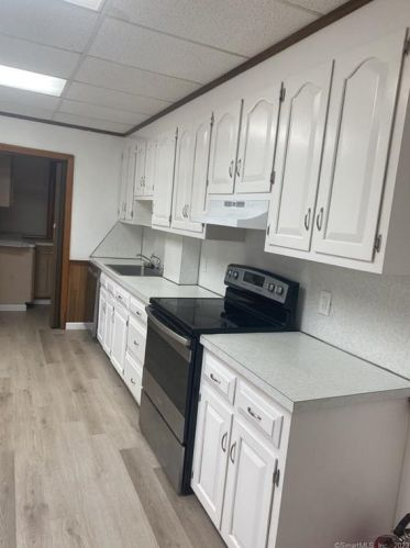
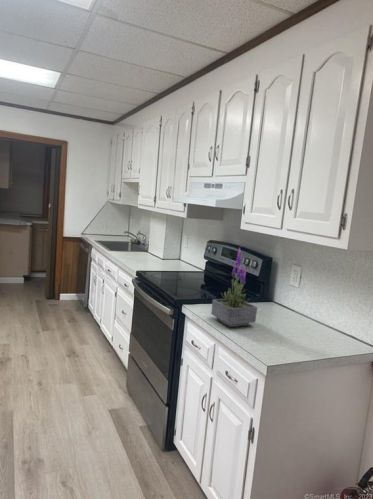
+ potted plant (236, 285)
